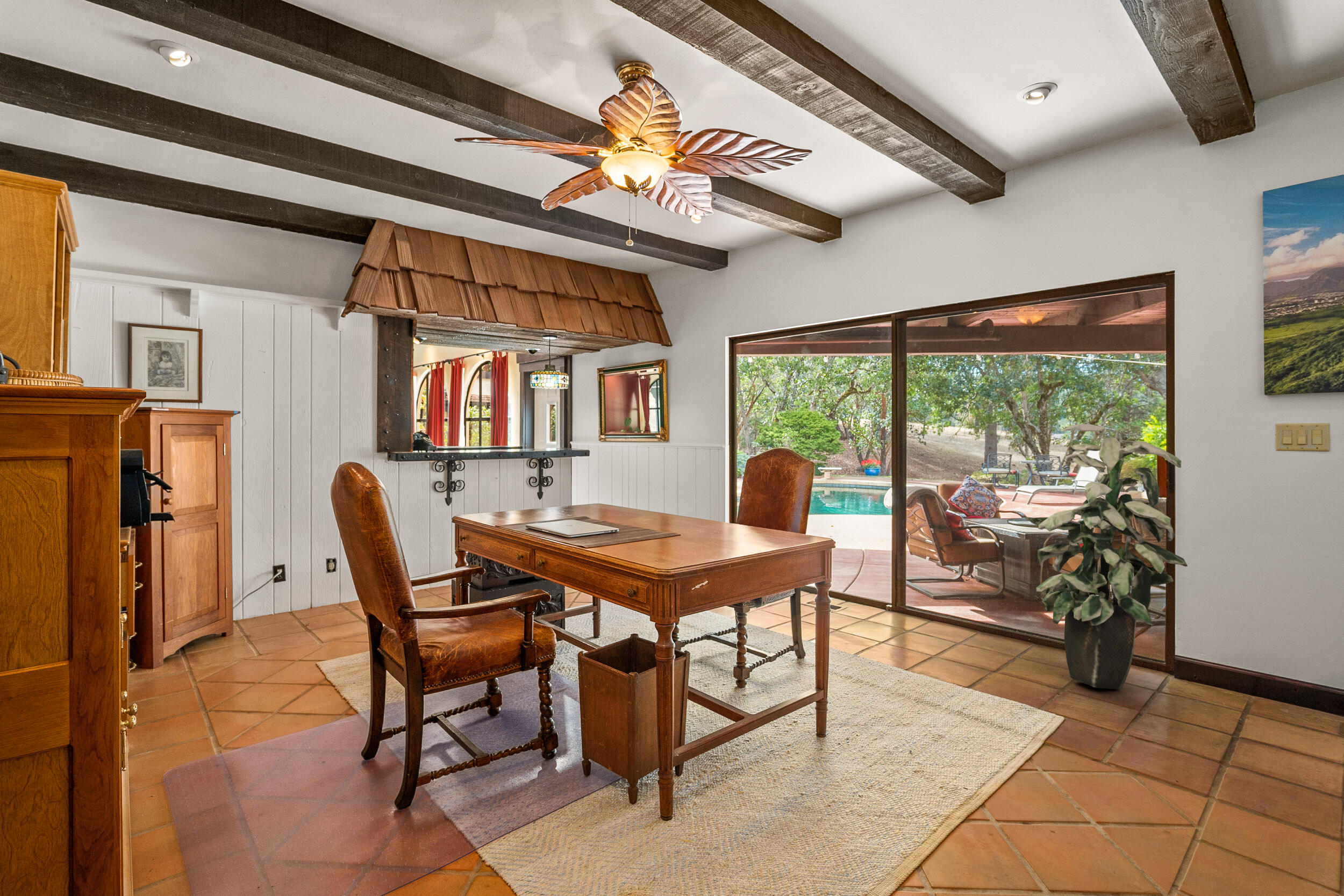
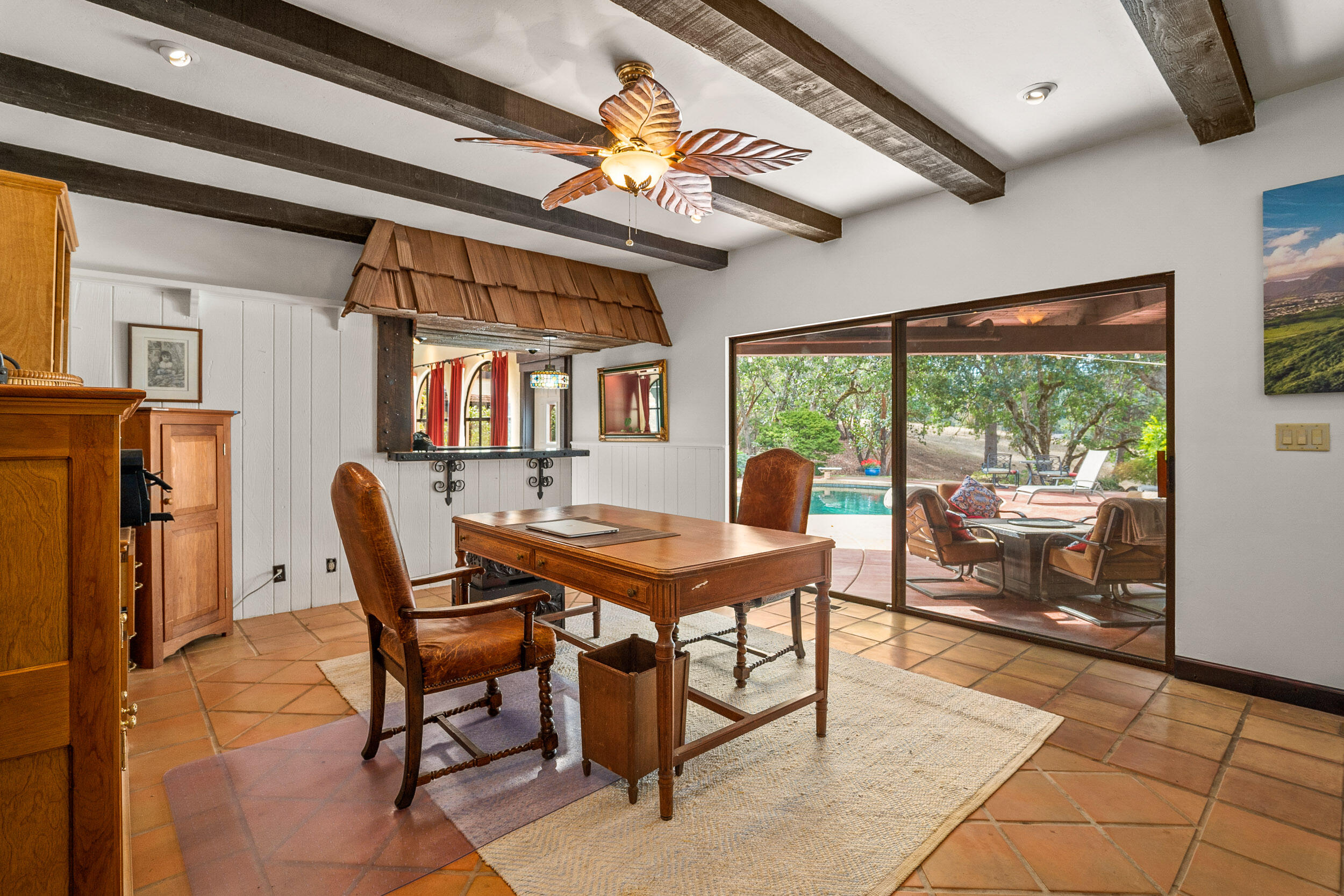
- indoor plant (1098, 553)
